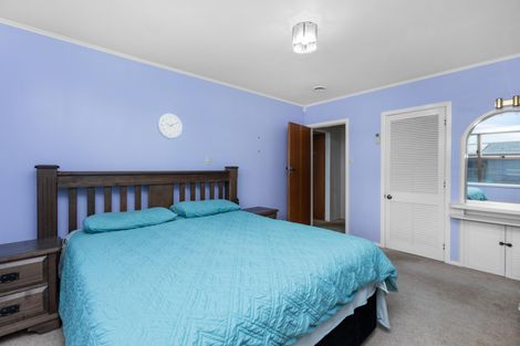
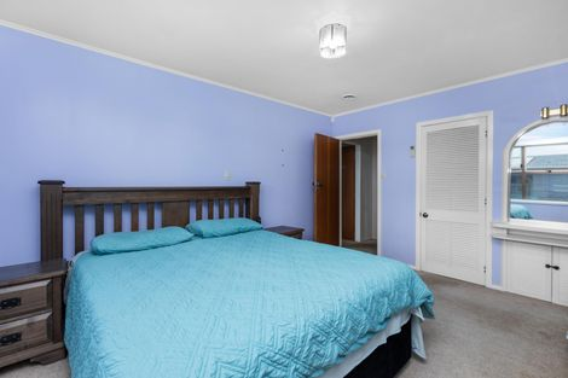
- wall clock (170, 126)
